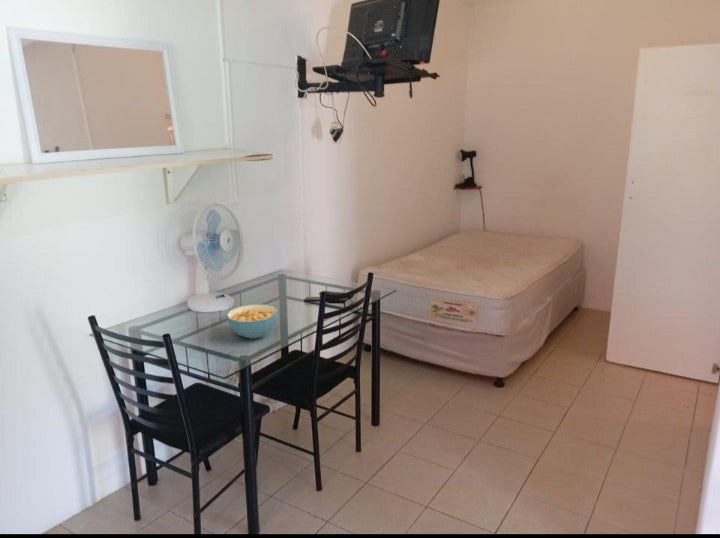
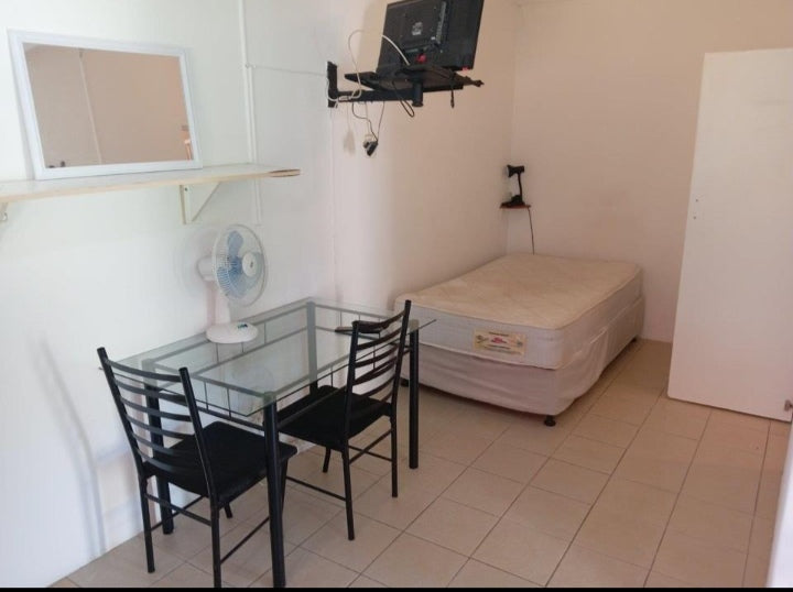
- cereal bowl (253, 324)
